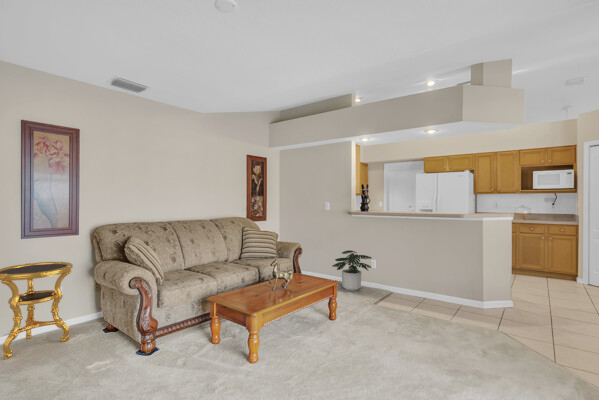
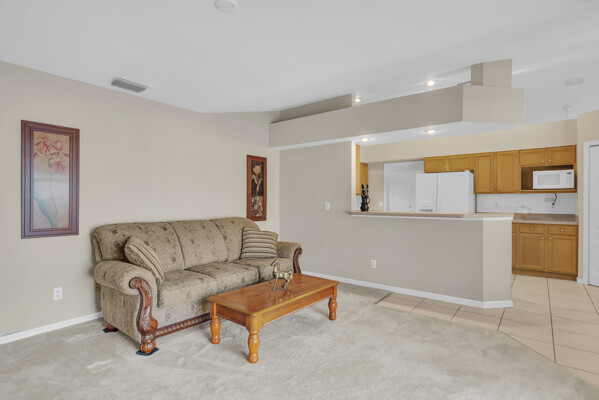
- potted plant (352, 270)
- side table (34, 306)
